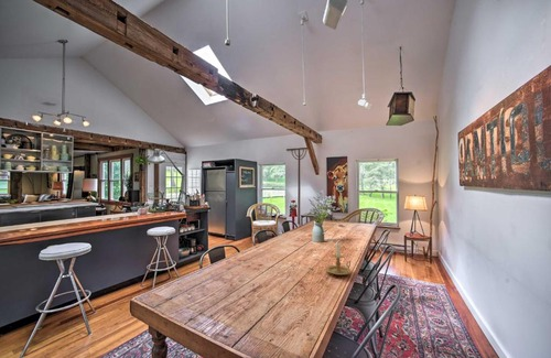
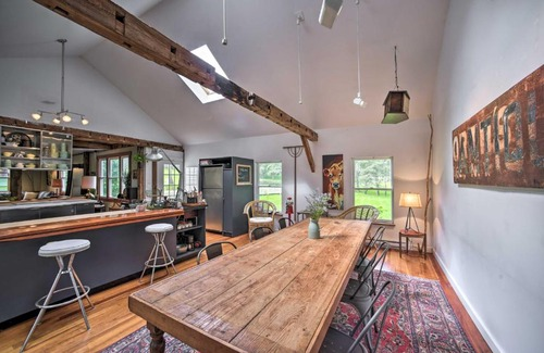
- candle holder (339, 257)
